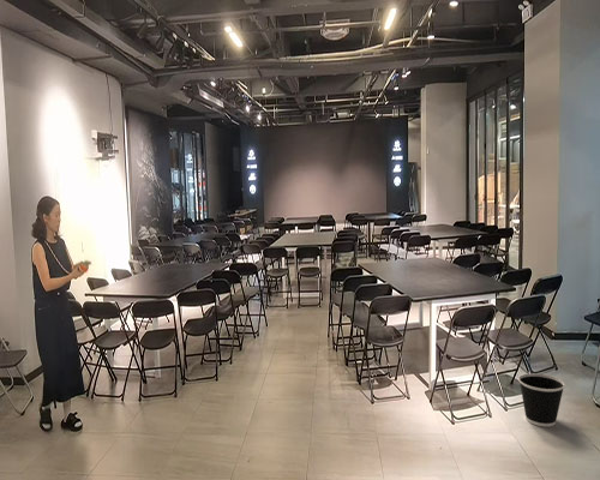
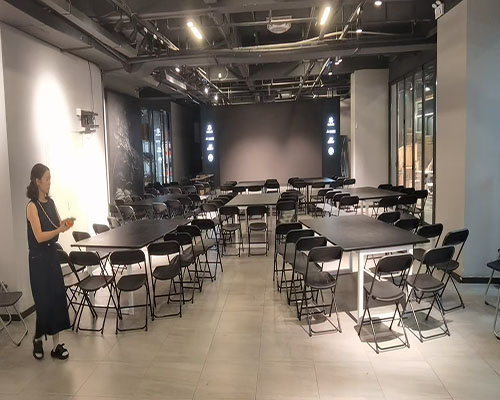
- wastebasket (540, 400)
